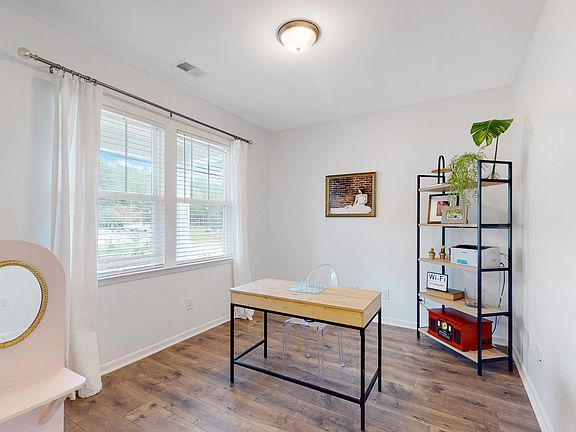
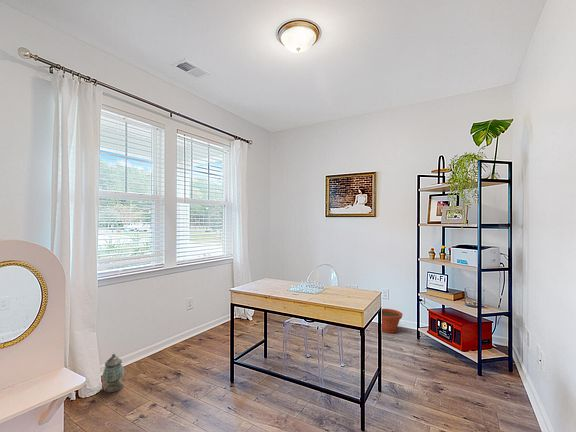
+ plant pot (388, 321)
+ lantern (113, 370)
